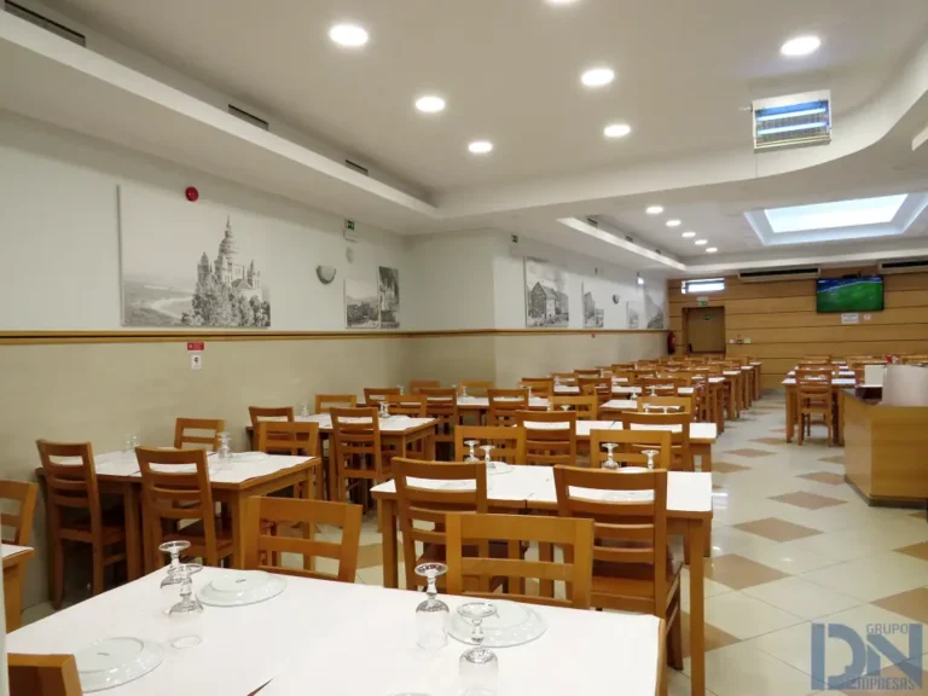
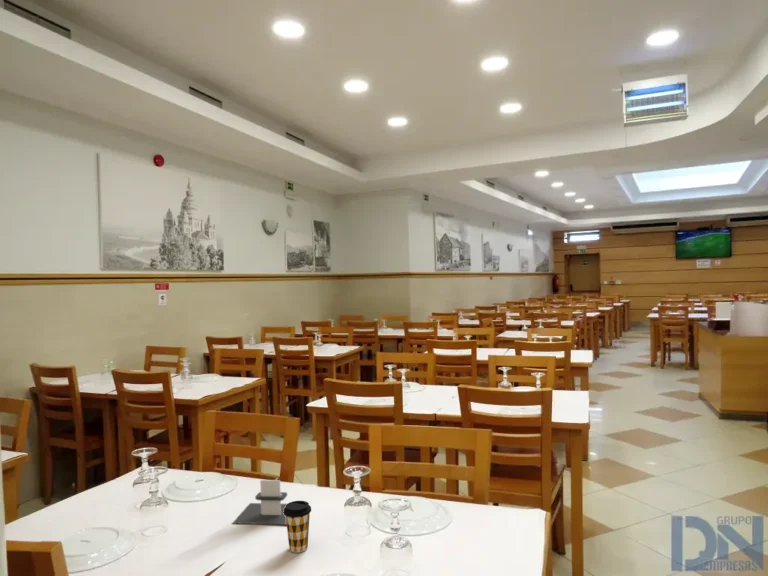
+ coffee cup (297, 526)
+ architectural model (271, 496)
